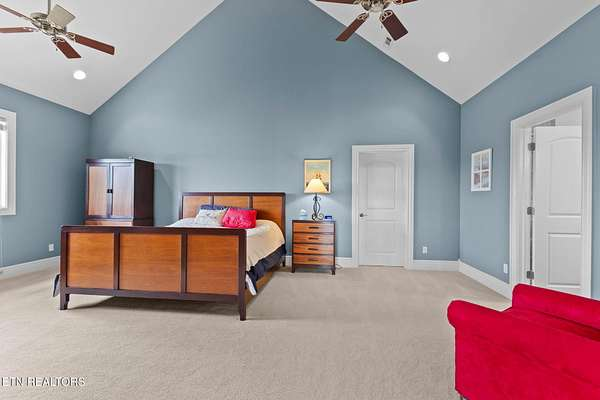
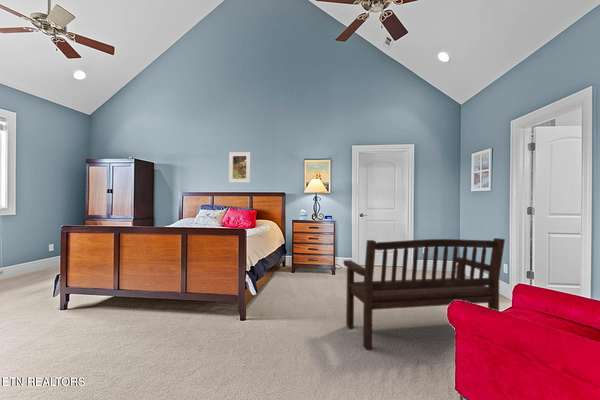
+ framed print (239, 167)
+ bench (419, 283)
